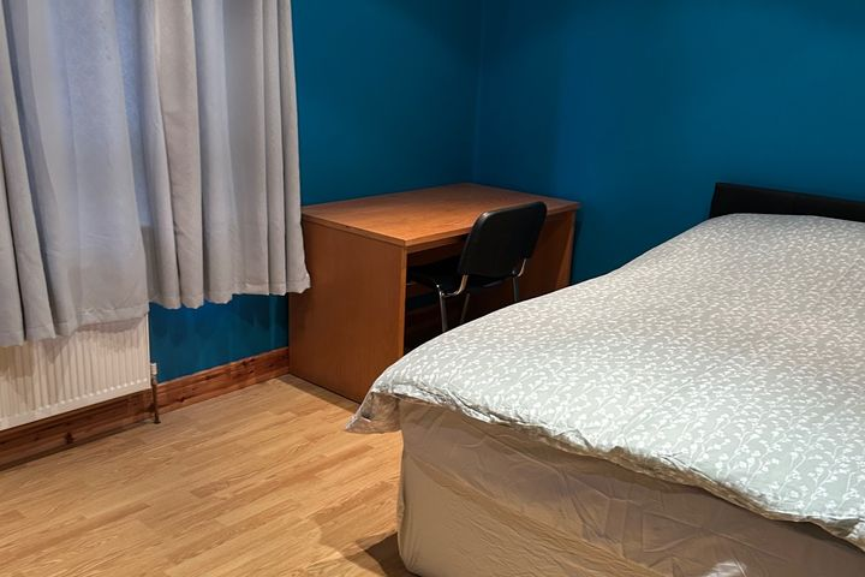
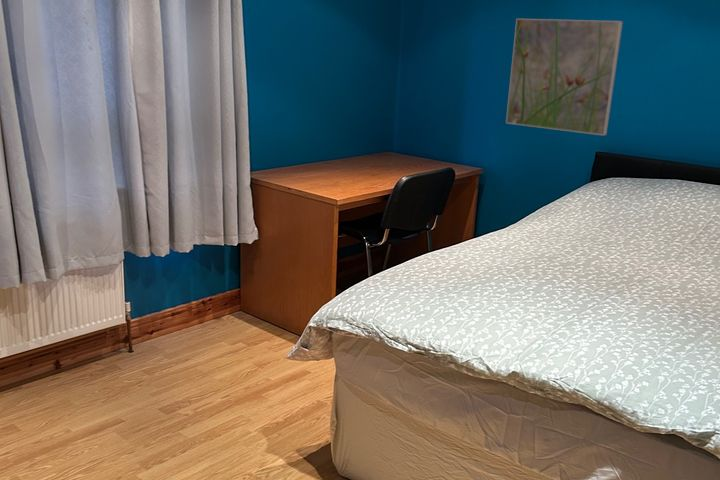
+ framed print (560, 75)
